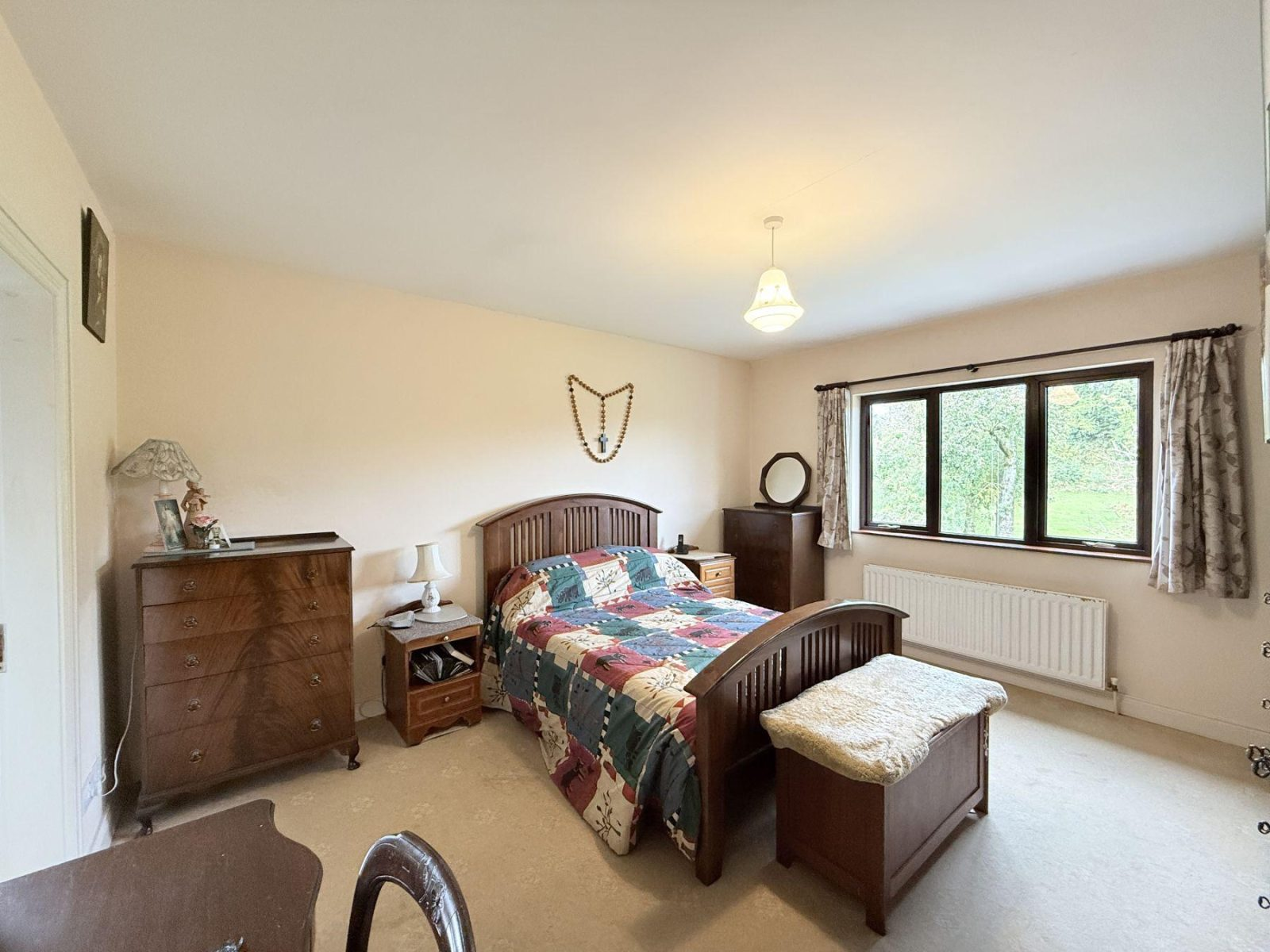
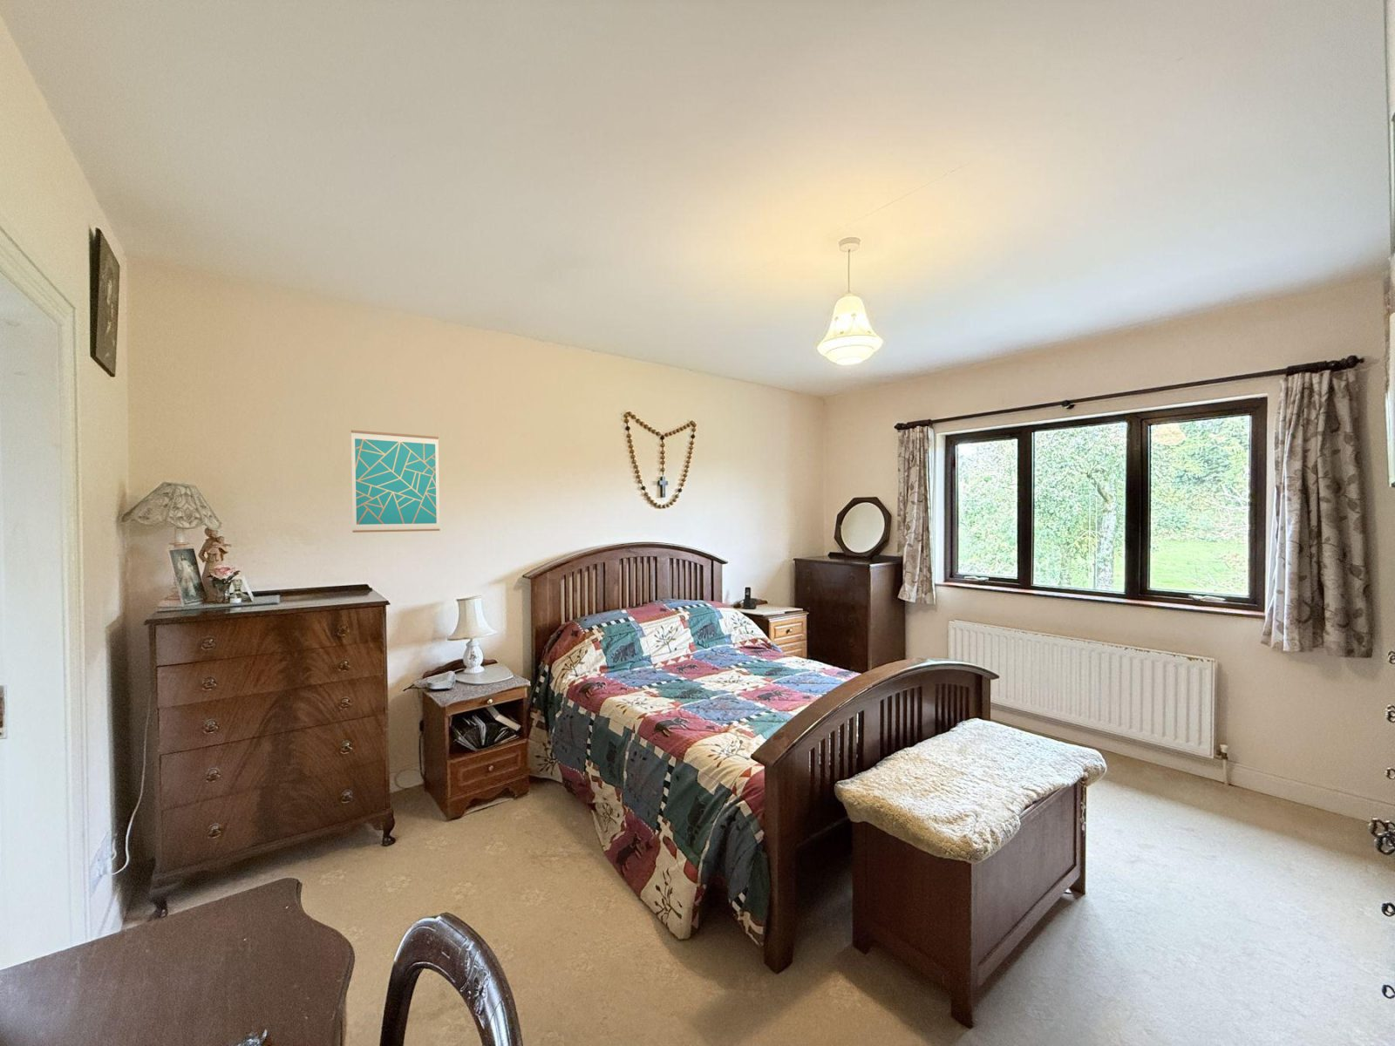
+ wall art (397, 482)
